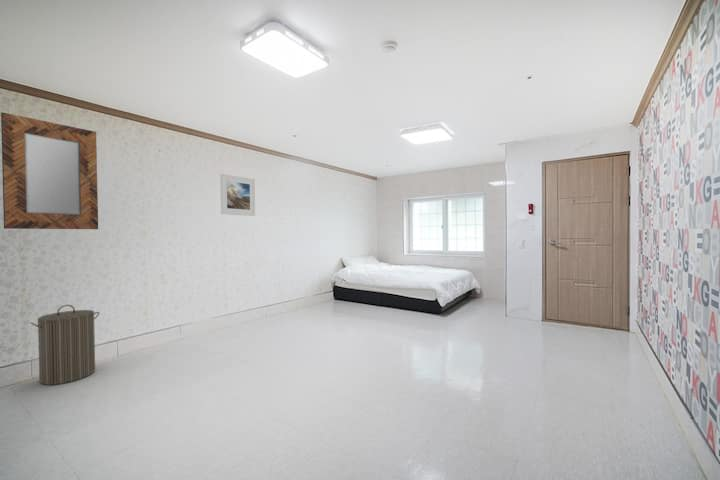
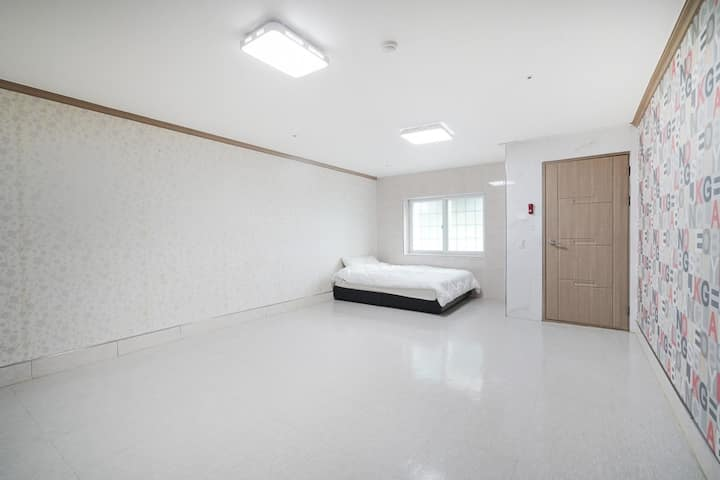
- home mirror (53, 176)
- laundry hamper (67, 340)
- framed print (238, 195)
